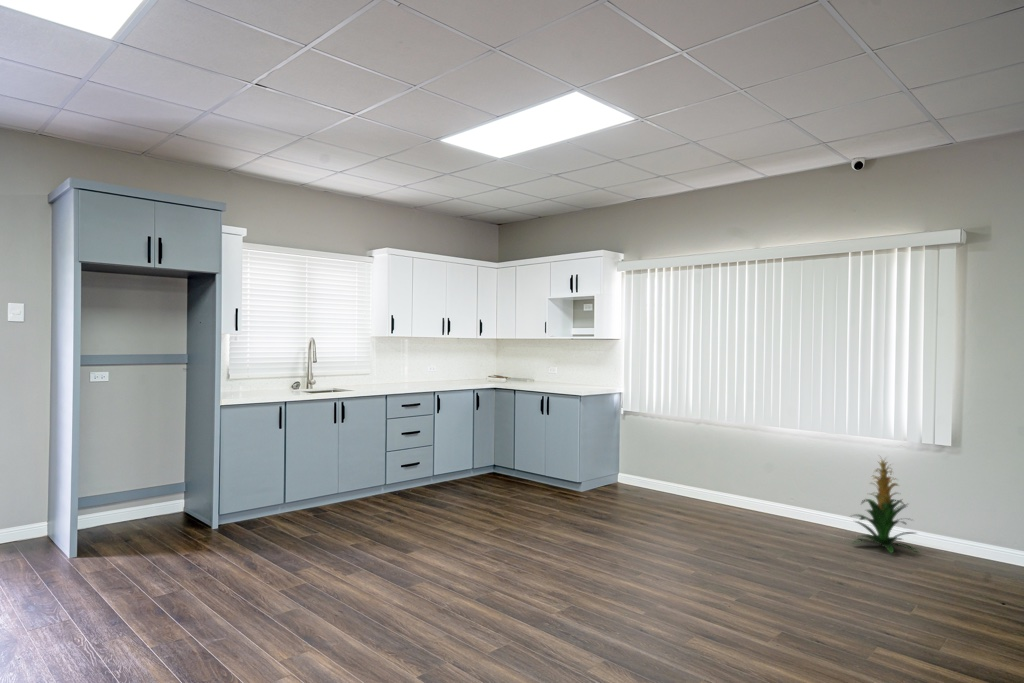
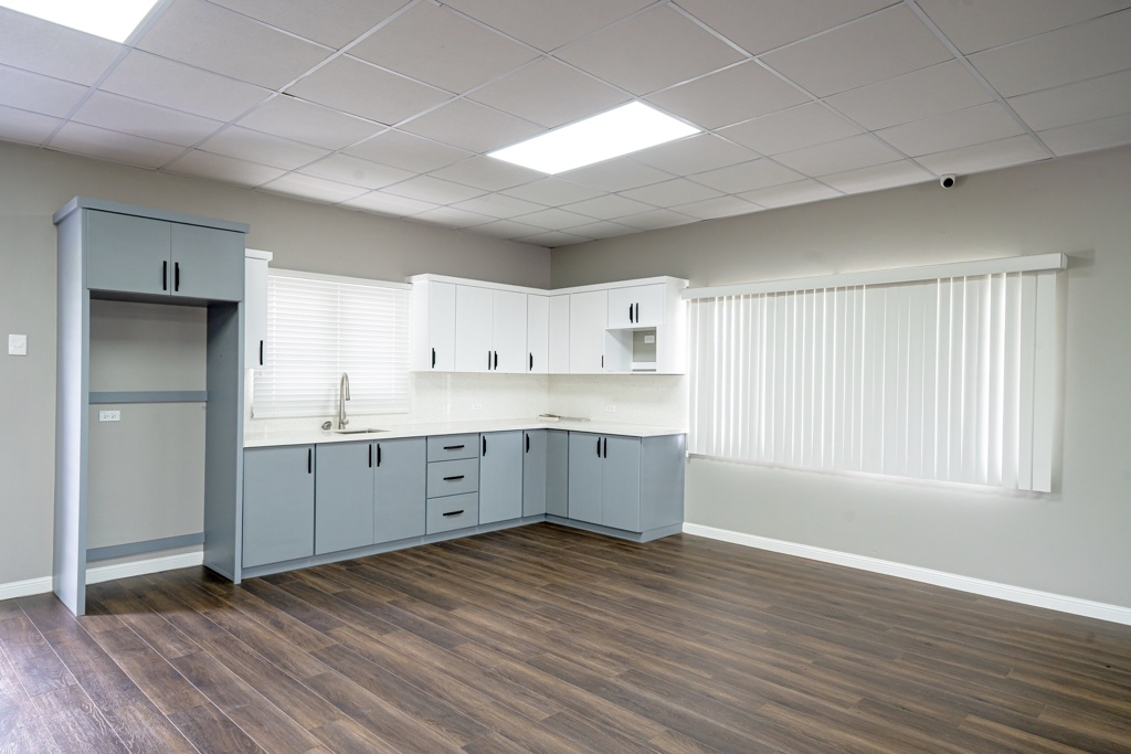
- indoor plant (884, 500)
